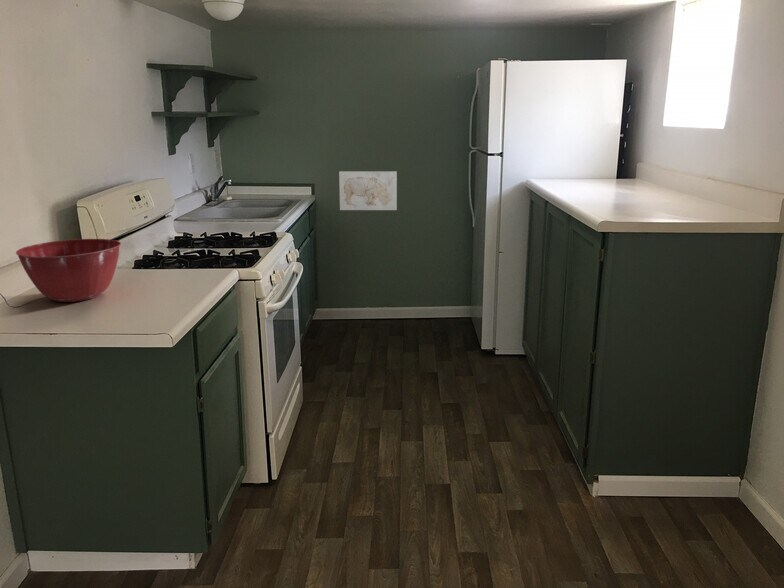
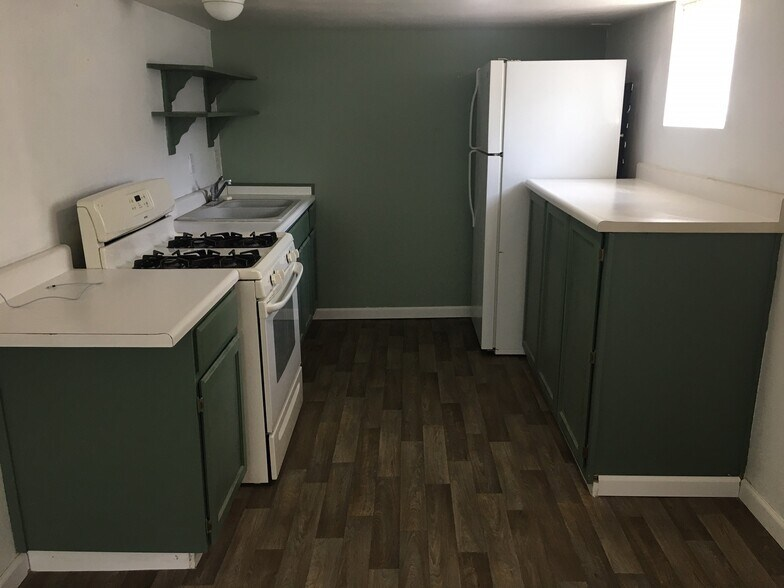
- wall art (368, 190)
- mixing bowl (73, 271)
